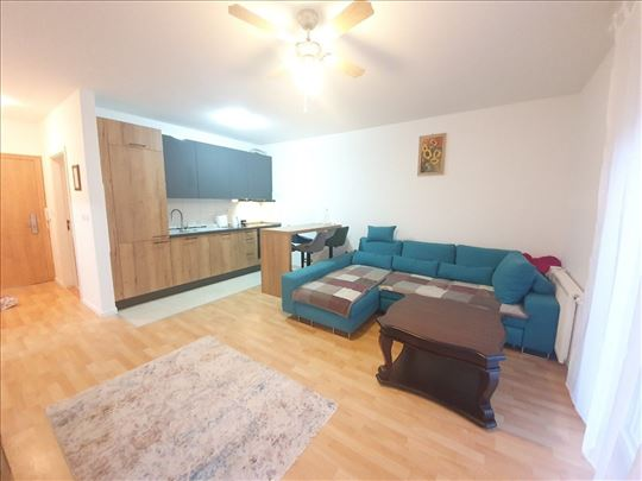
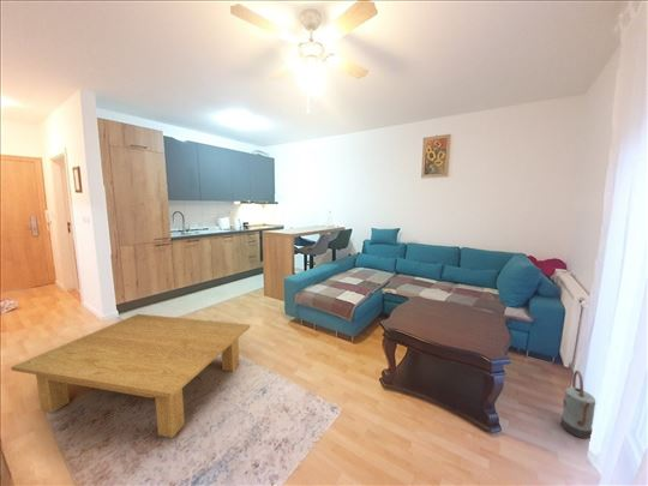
+ coffee table (151, 364)
+ watering can (578, 403)
